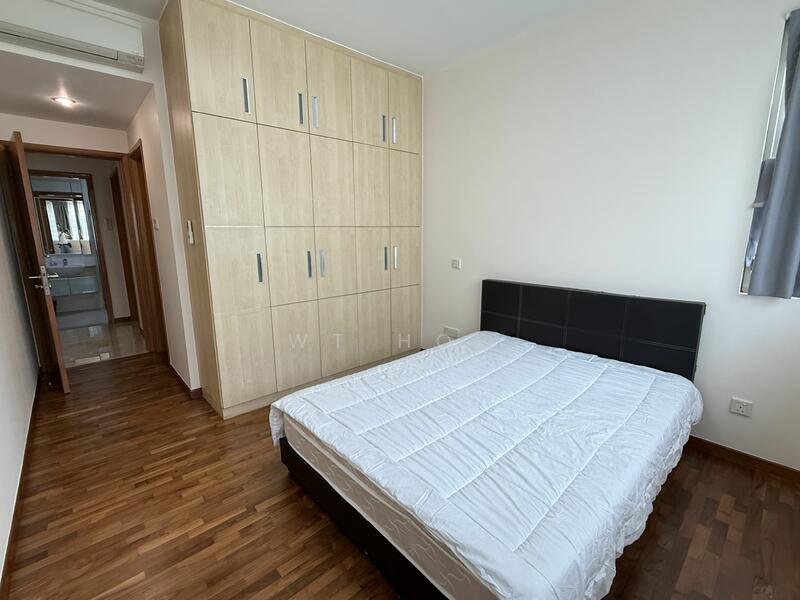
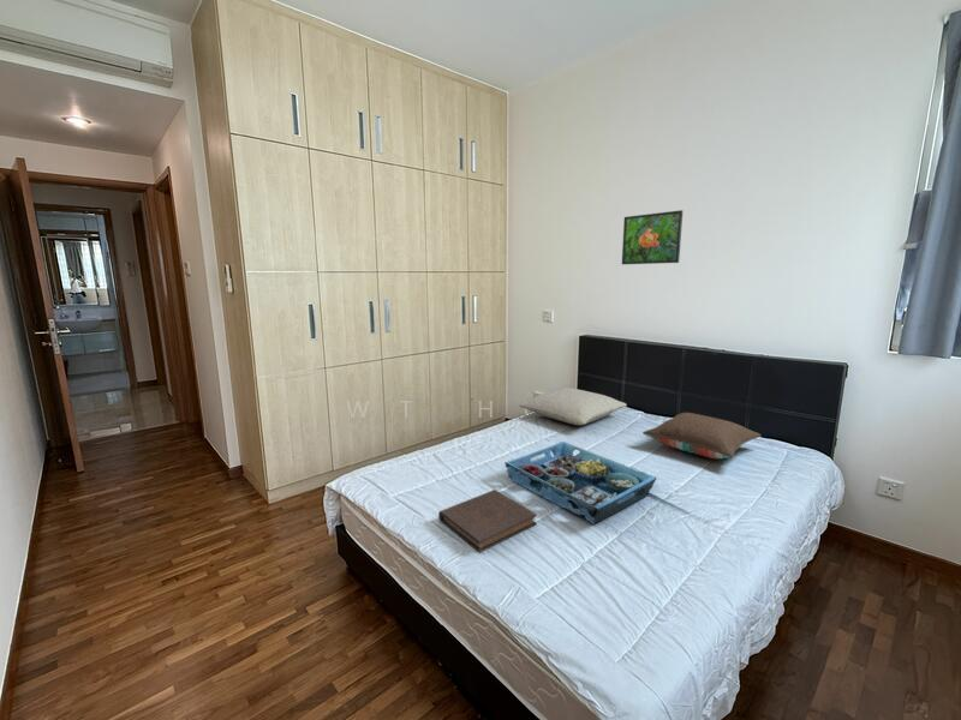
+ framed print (650, 239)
+ book (487, 516)
+ pillow (572, 404)
+ pillow (700, 433)
+ serving tray (577, 475)
